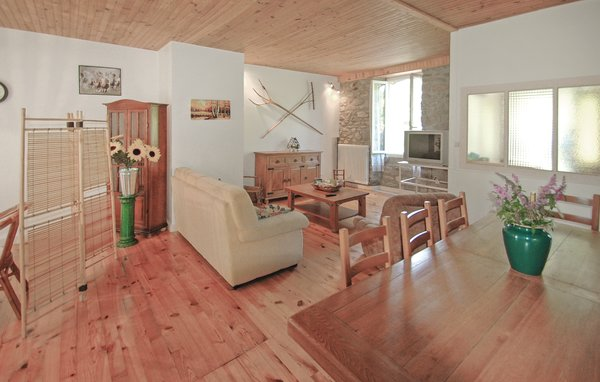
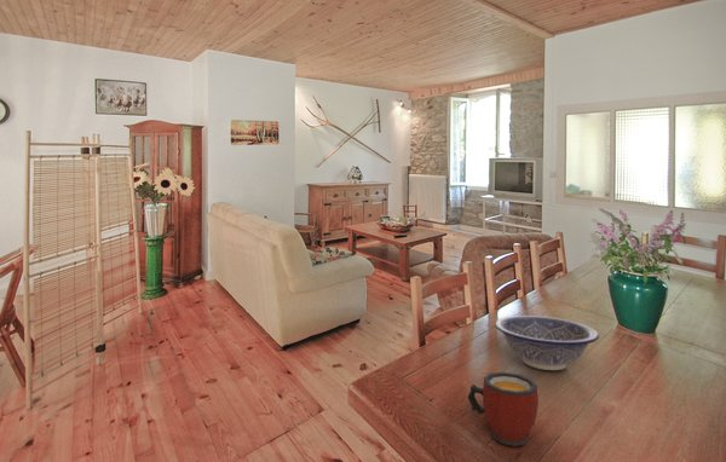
+ mug (502, 405)
+ decorative bowl (543, 345)
